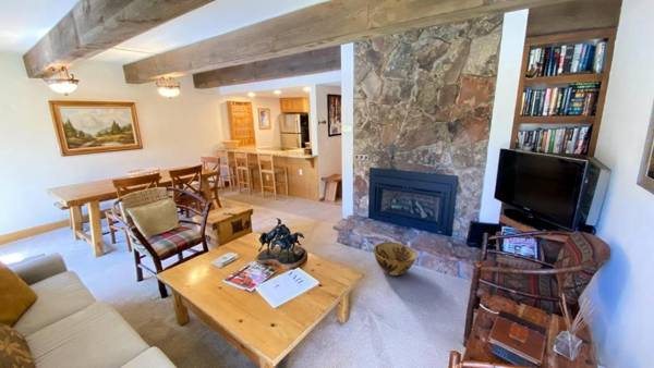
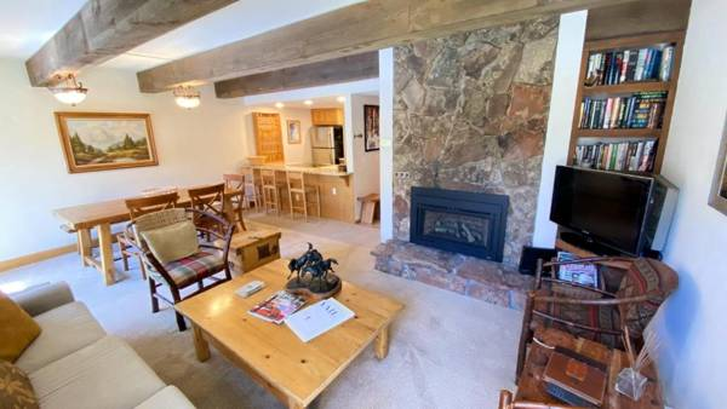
- woven basket (393, 260)
